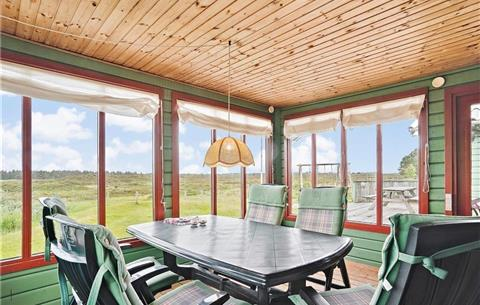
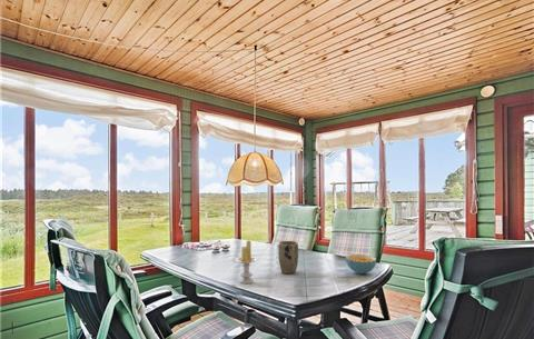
+ plant pot (288, 257)
+ candle (246, 260)
+ cereal bowl (360, 265)
